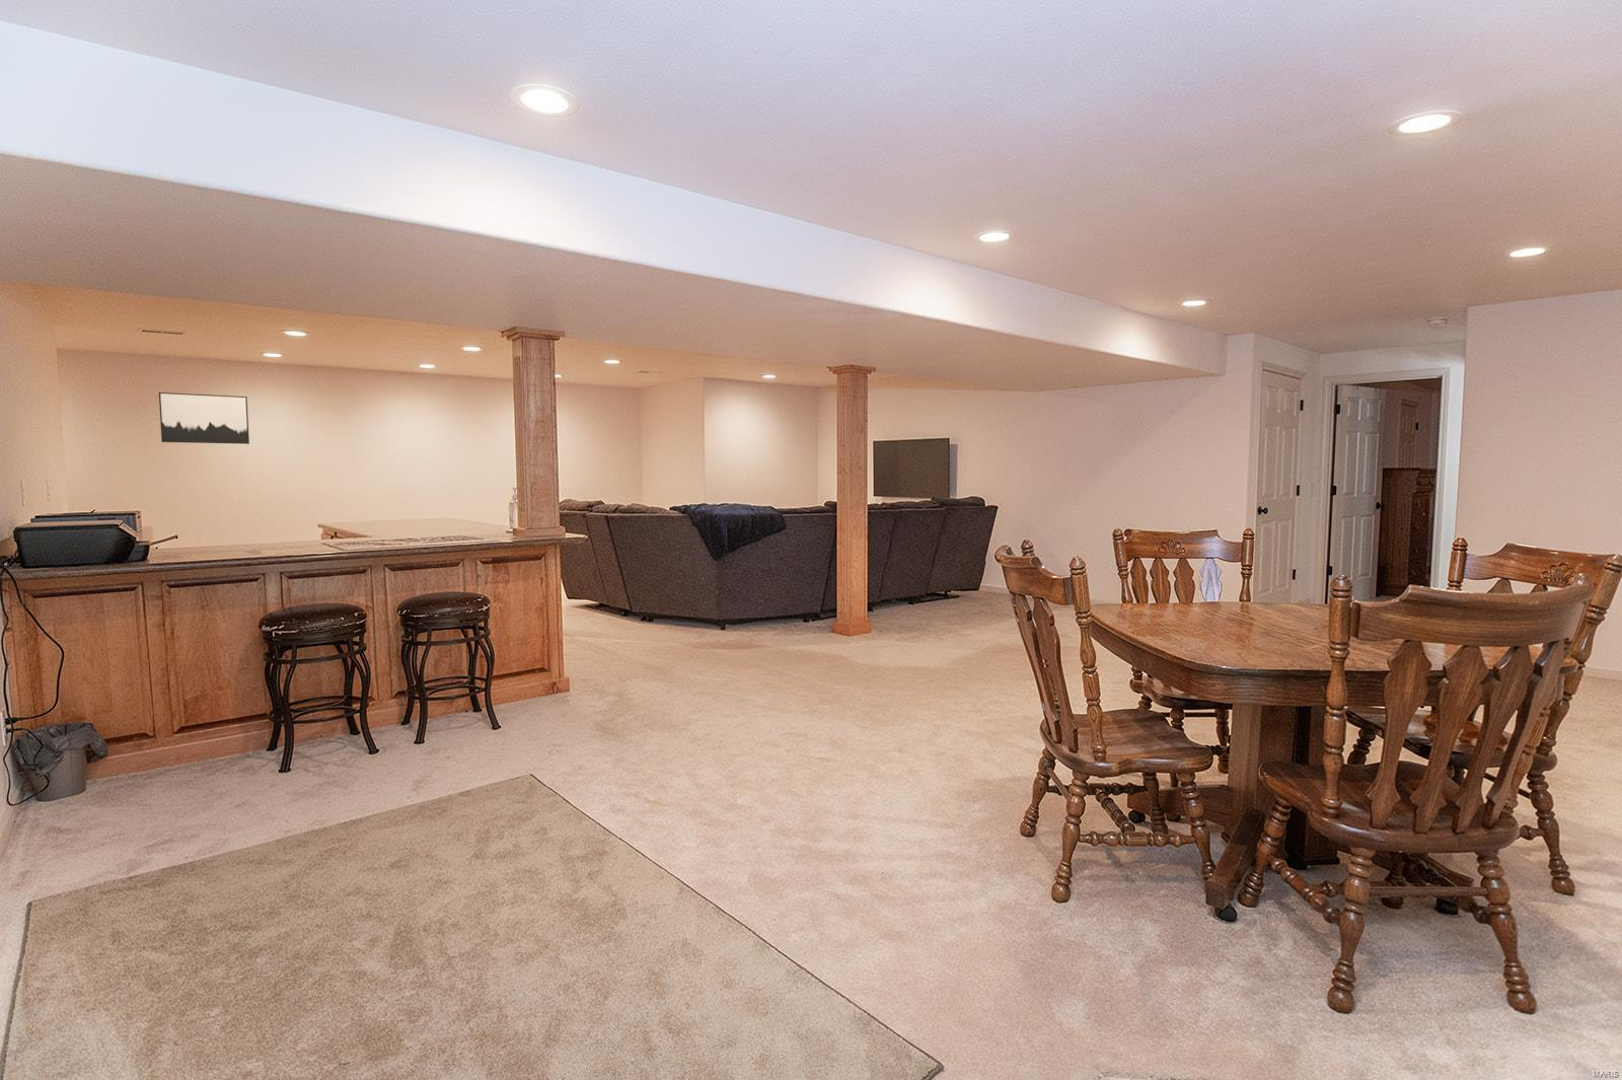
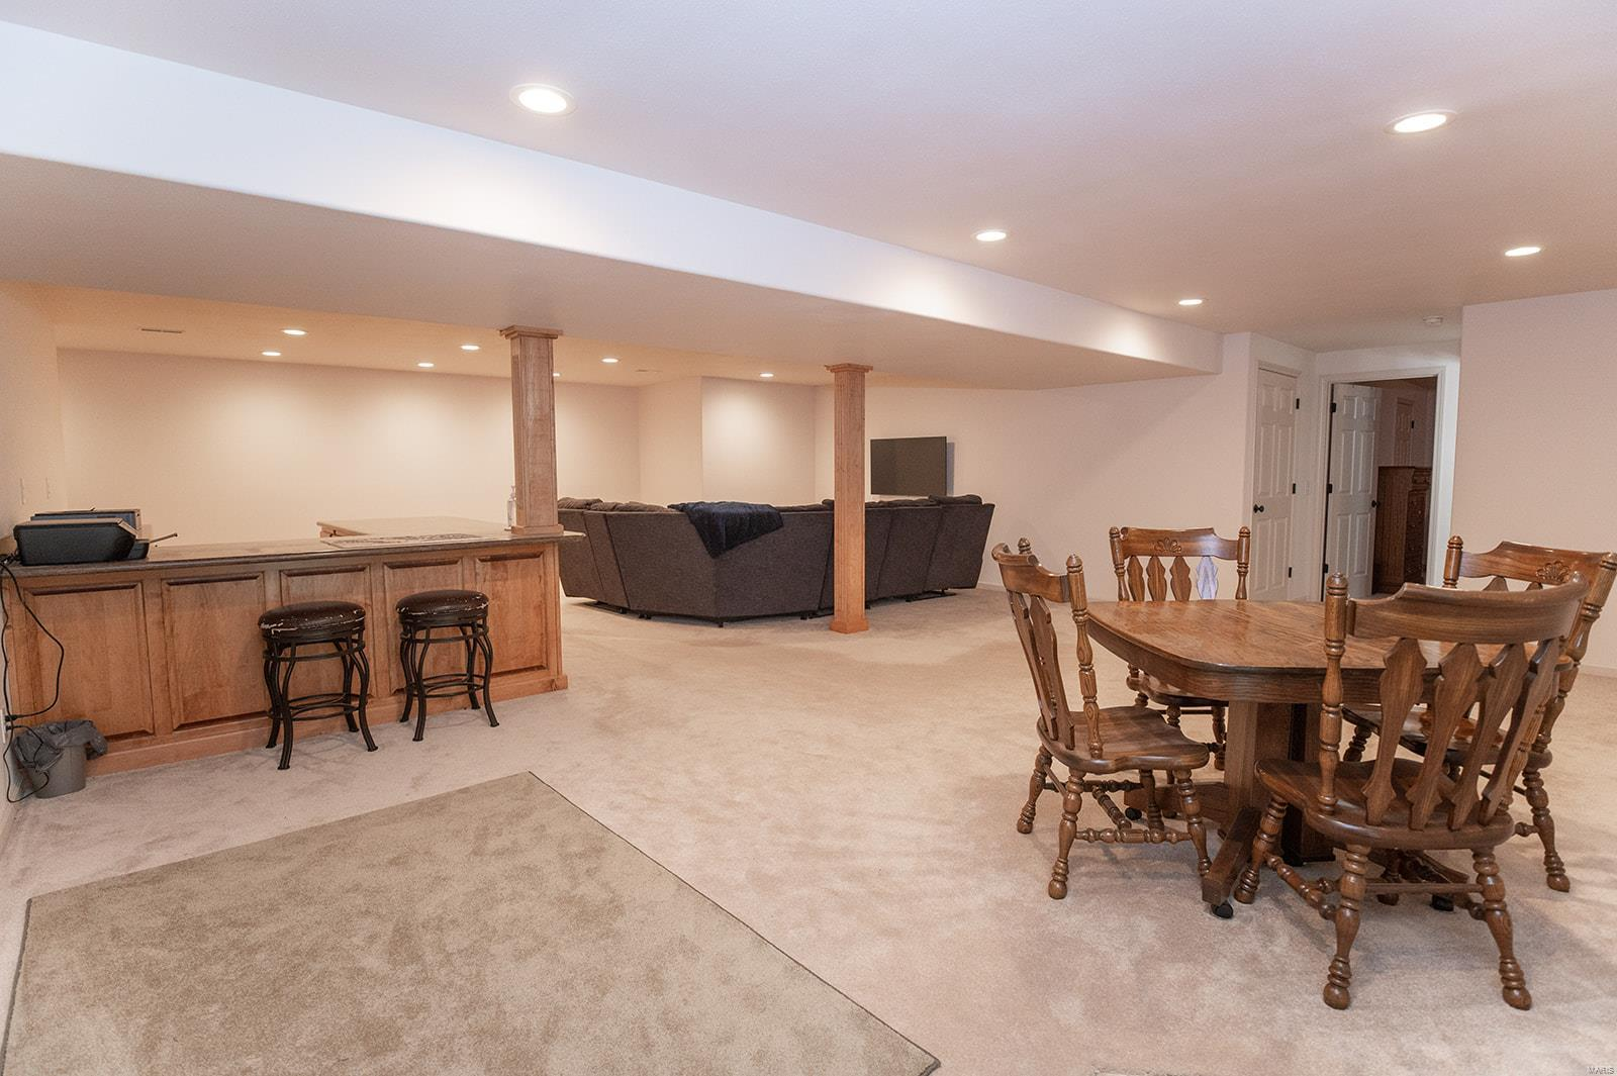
- wall art (205, 418)
